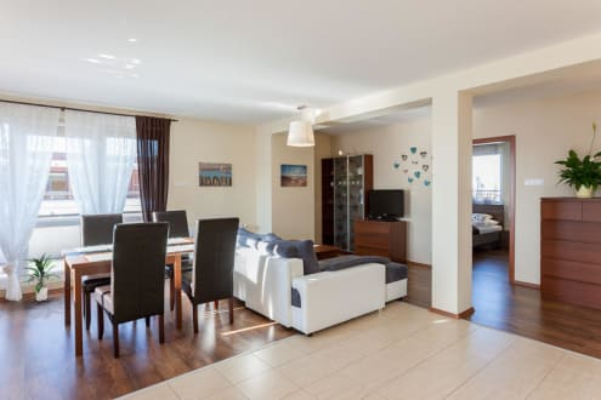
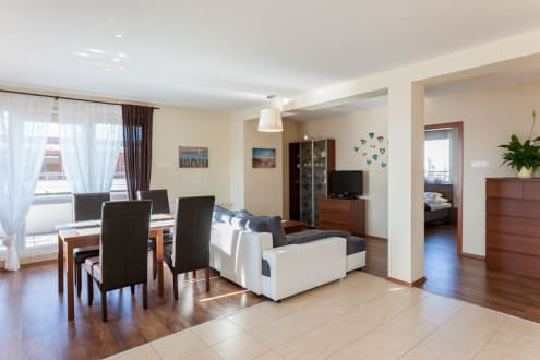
- indoor plant (40, 276)
